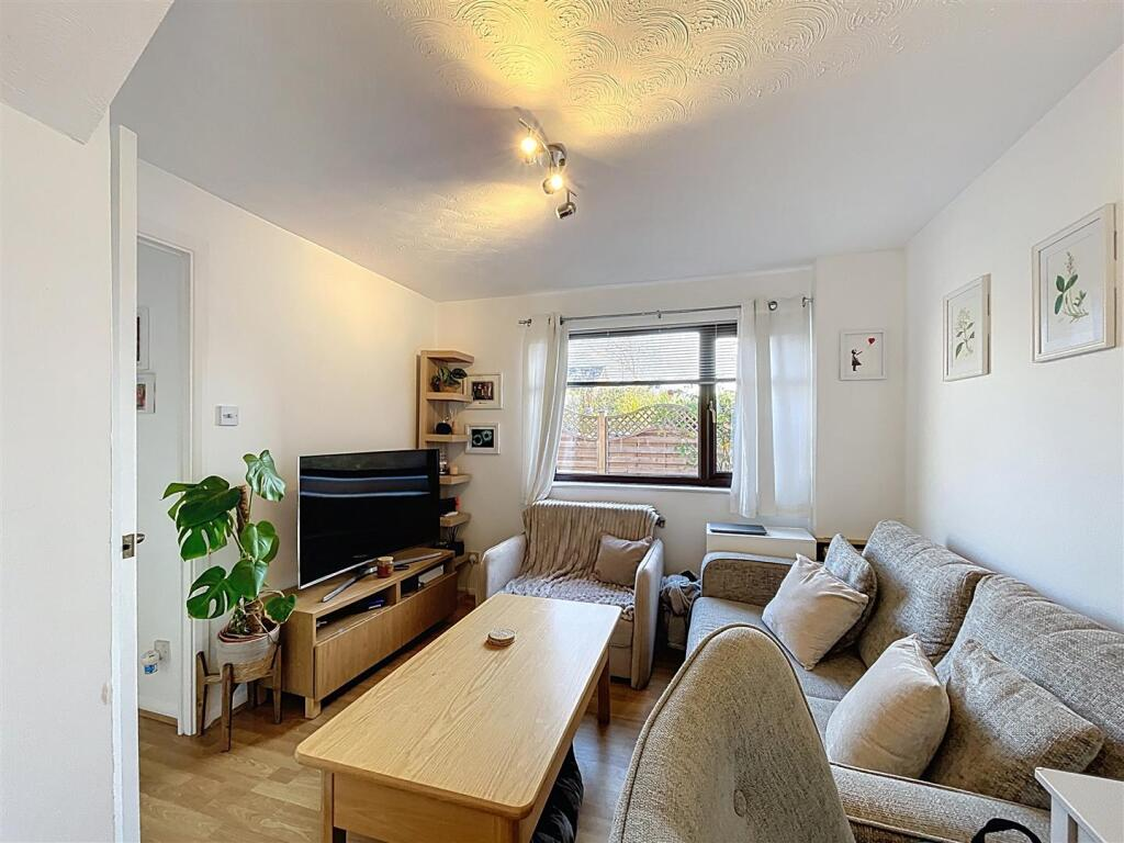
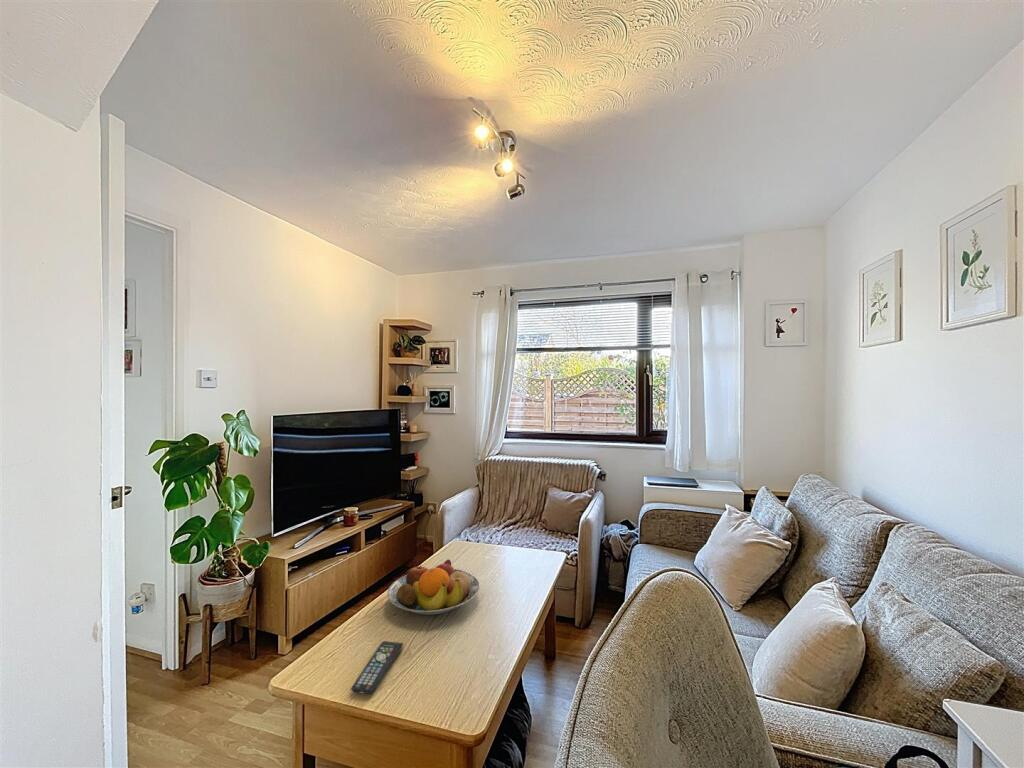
+ fruit bowl (434, 583)
+ remote control (379, 664)
